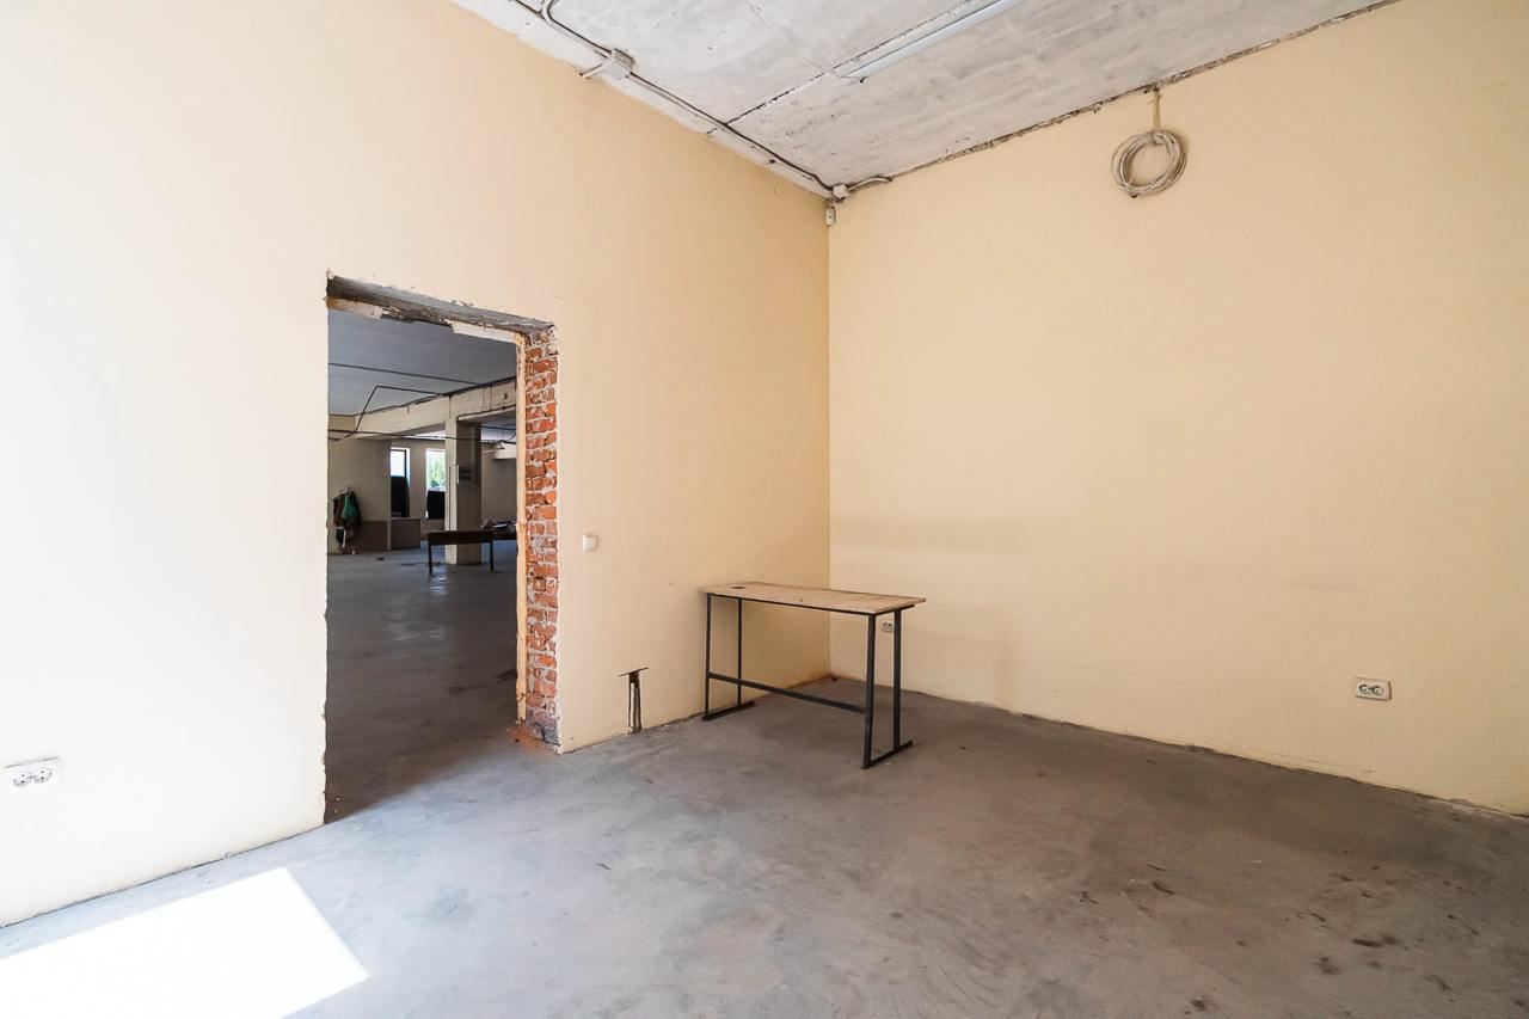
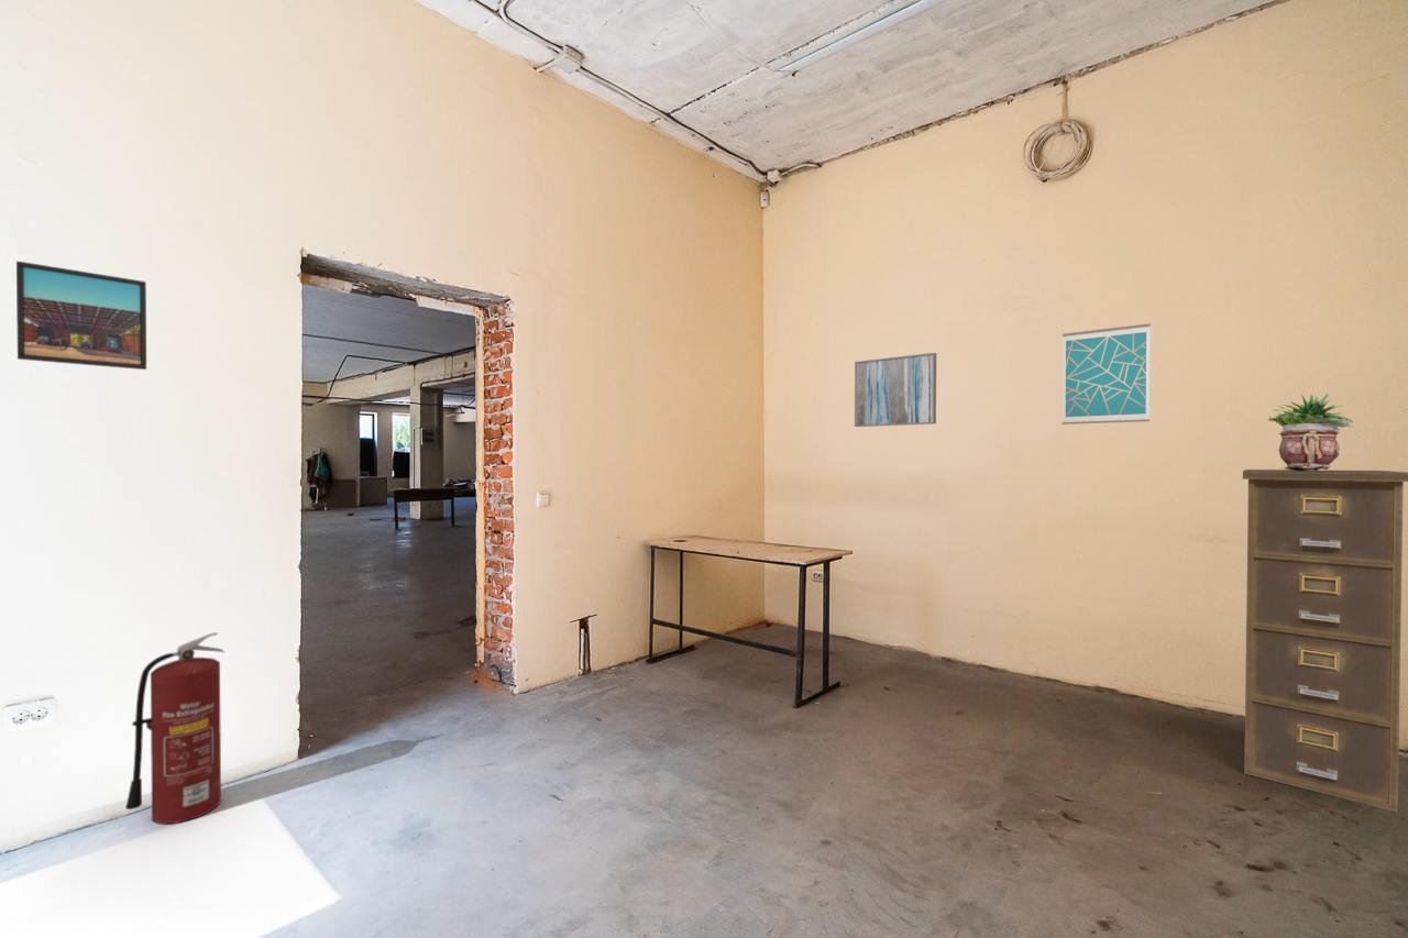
+ fire extinguisher (176, 725)
+ wall art (1104, 375)
+ potted plant (1308, 431)
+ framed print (85, 318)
+ wall art (893, 391)
+ filing cabinet (1313, 616)
